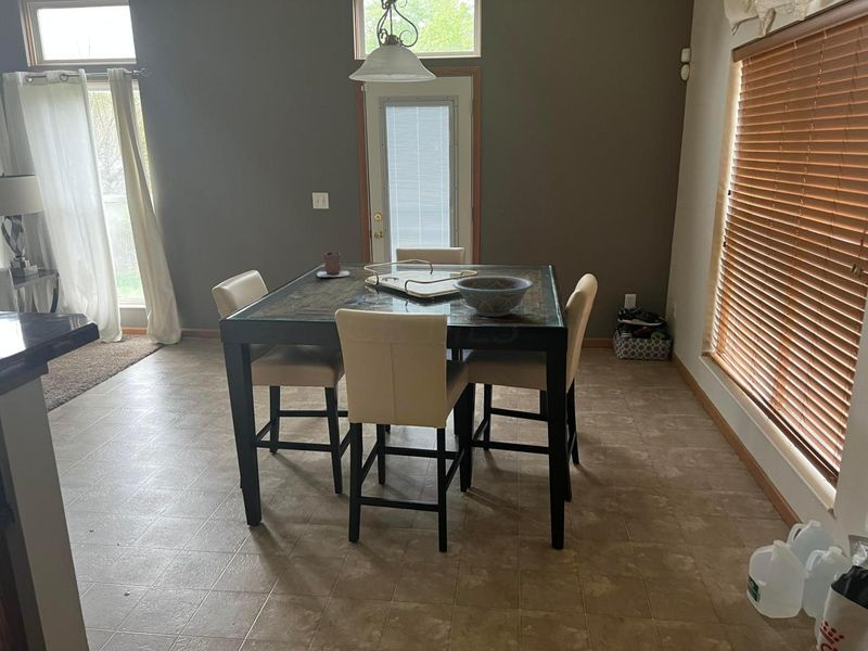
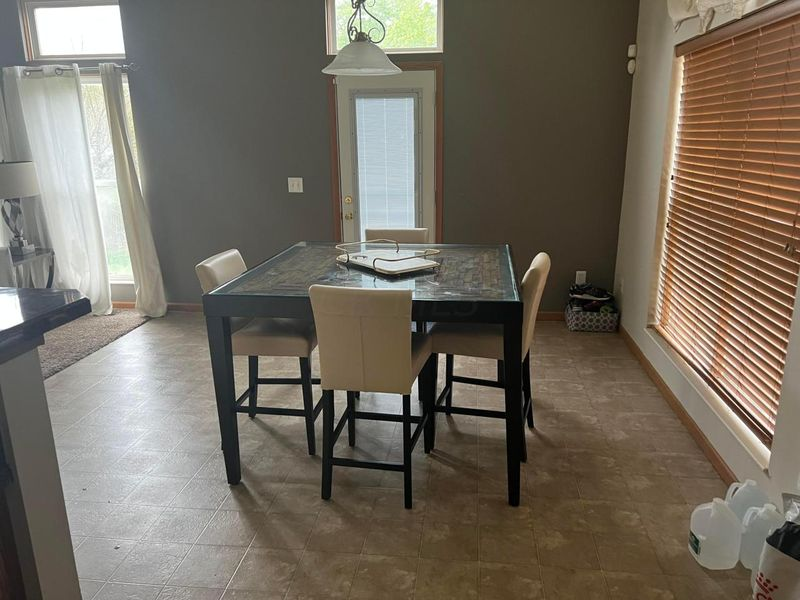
- decorative bowl (493, 297)
- vase (333, 263)
